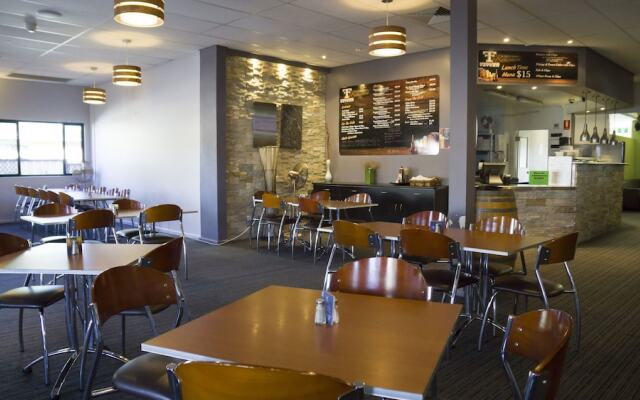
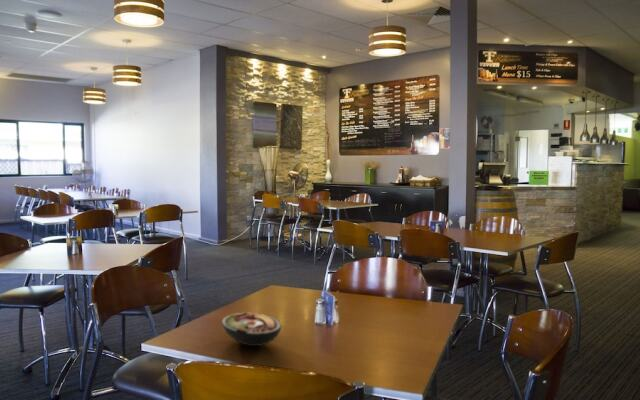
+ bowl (251, 329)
